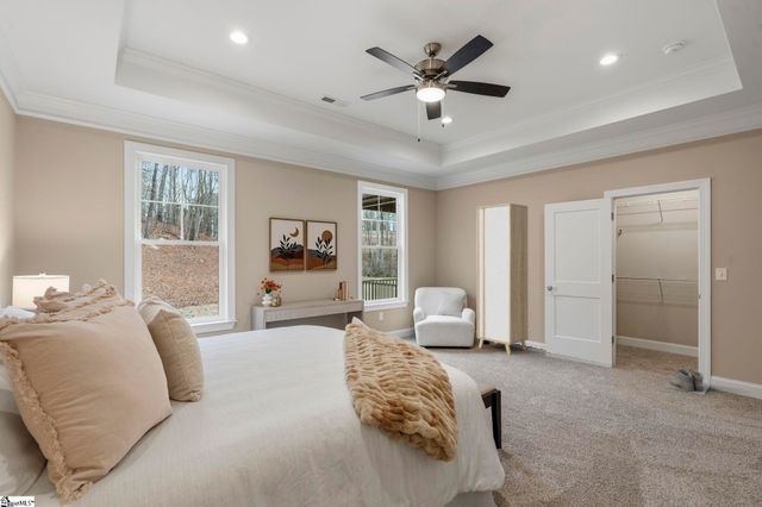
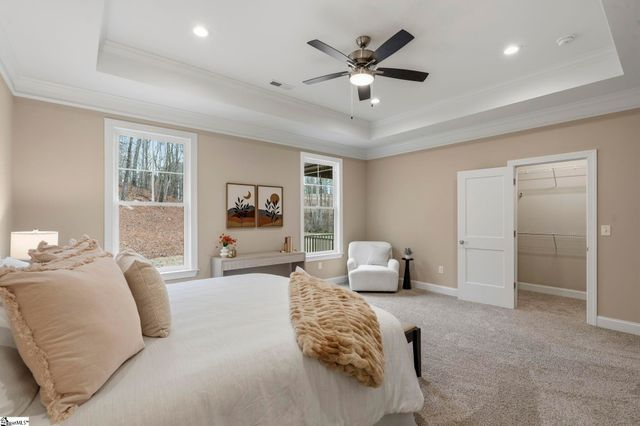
- cabinet (501, 277)
- boots (686, 377)
